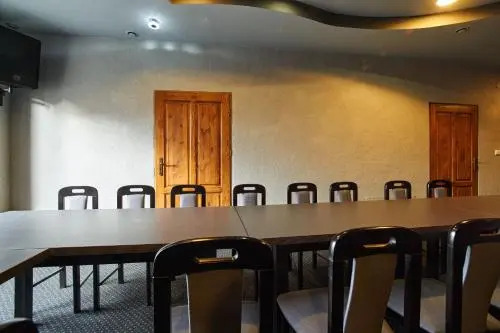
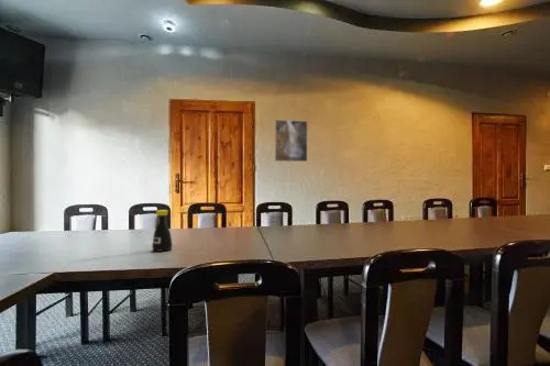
+ bottle (162, 230)
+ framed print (290, 141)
